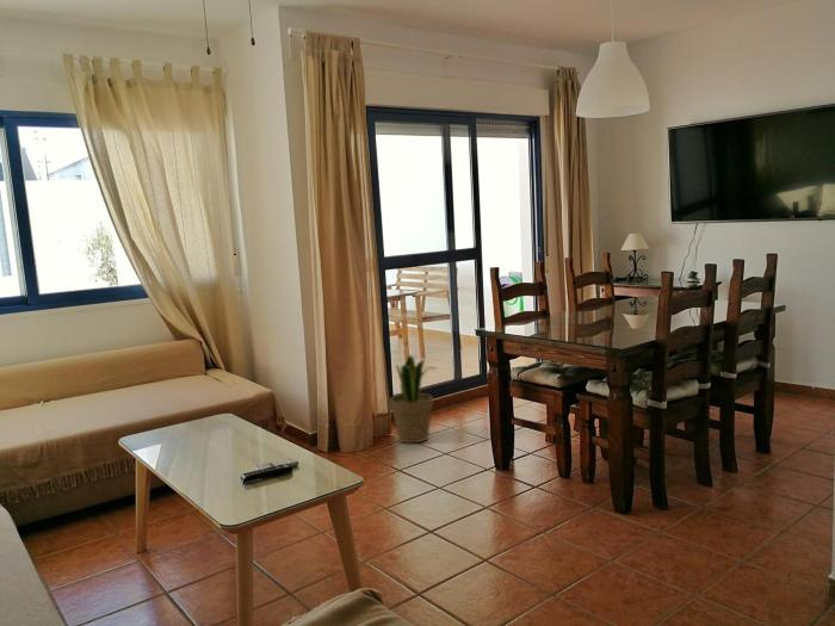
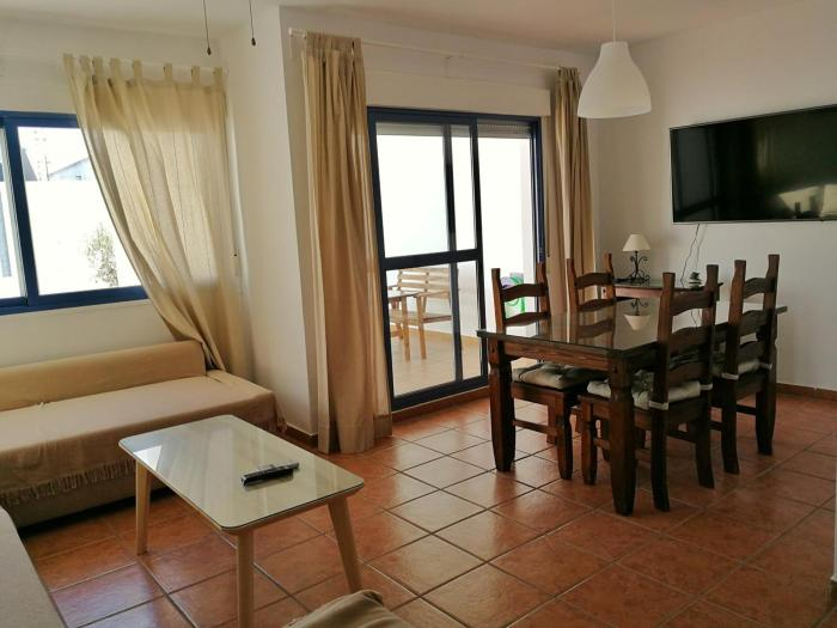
- potted plant (414, 396)
